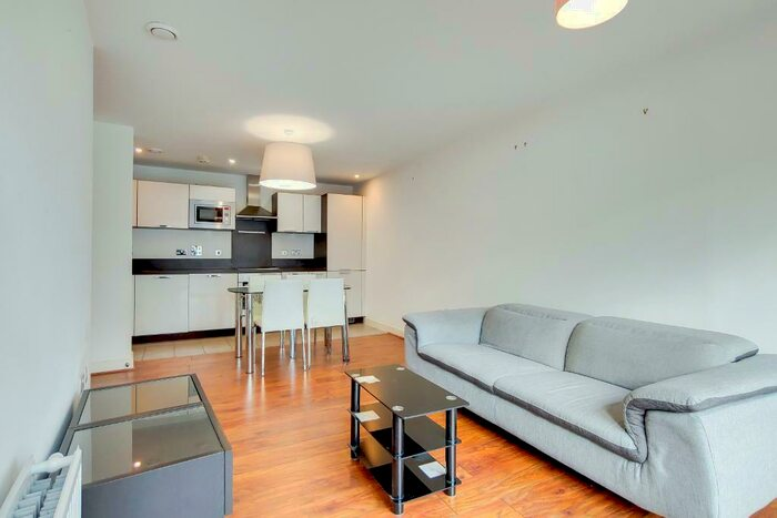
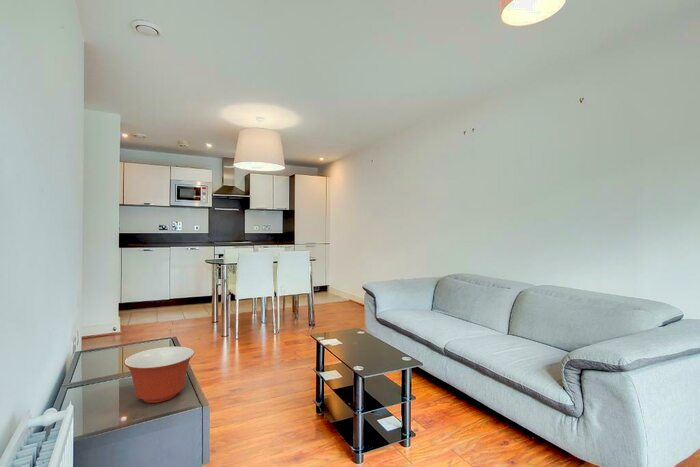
+ mixing bowl (160, 375)
